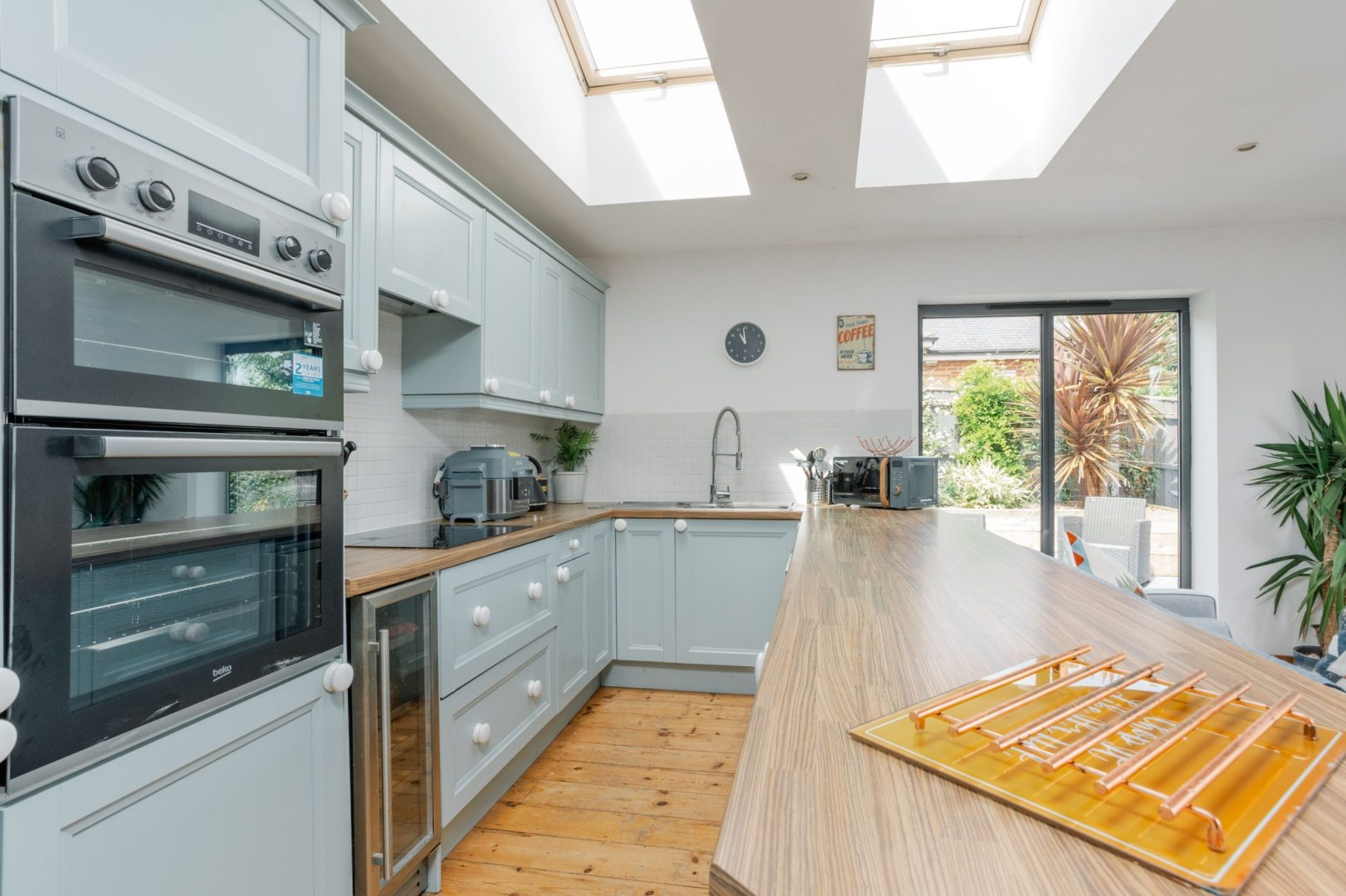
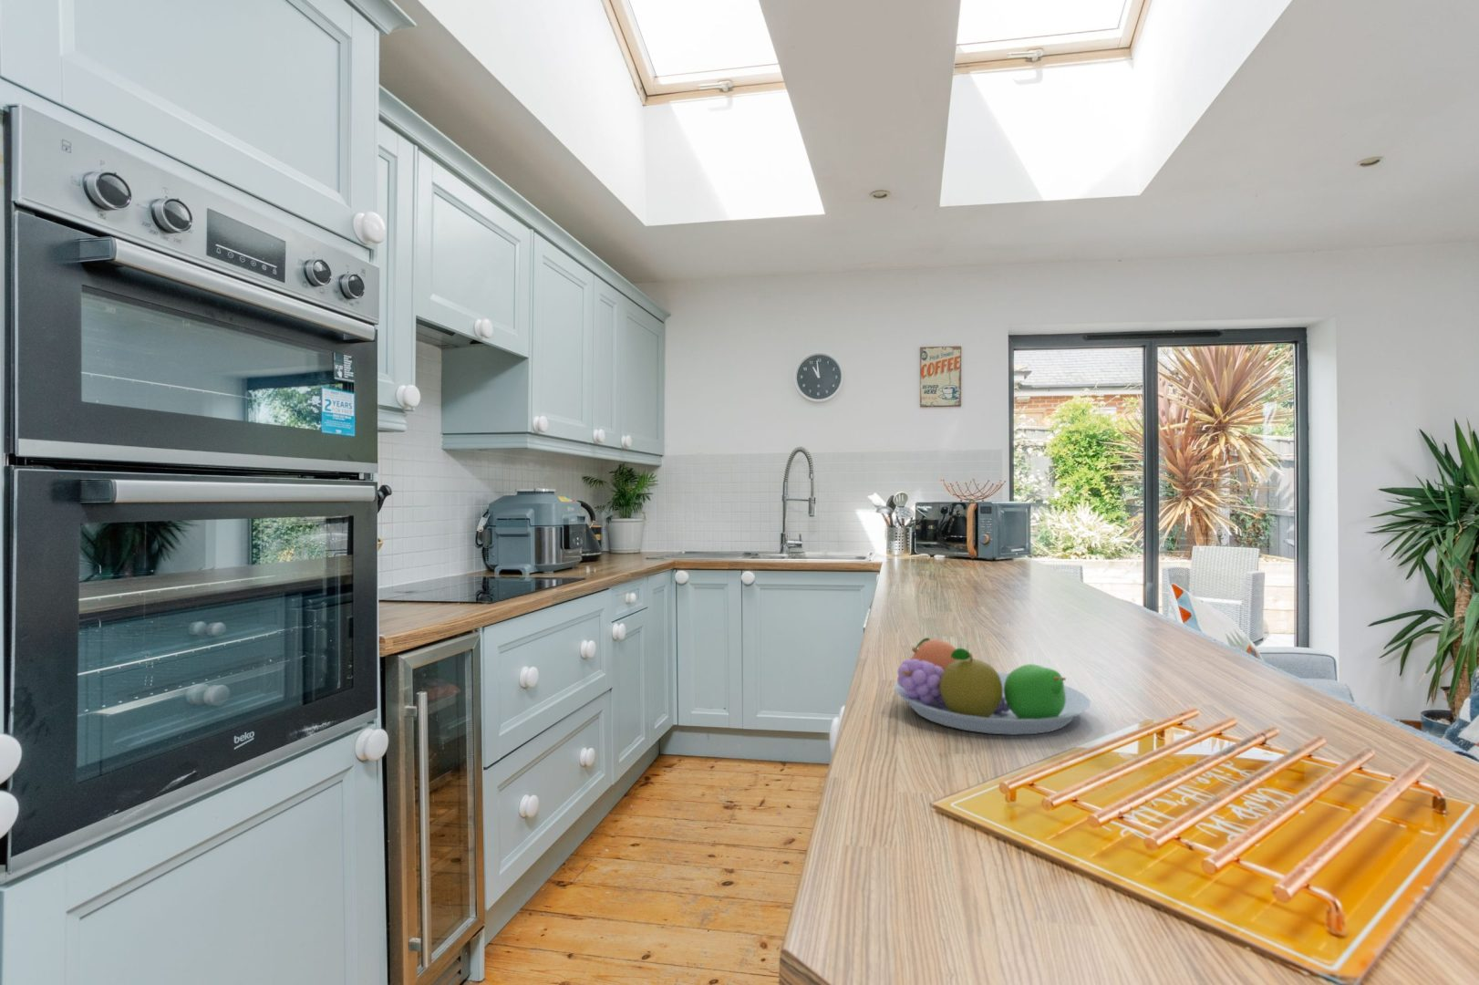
+ fruit bowl (990, 676)
